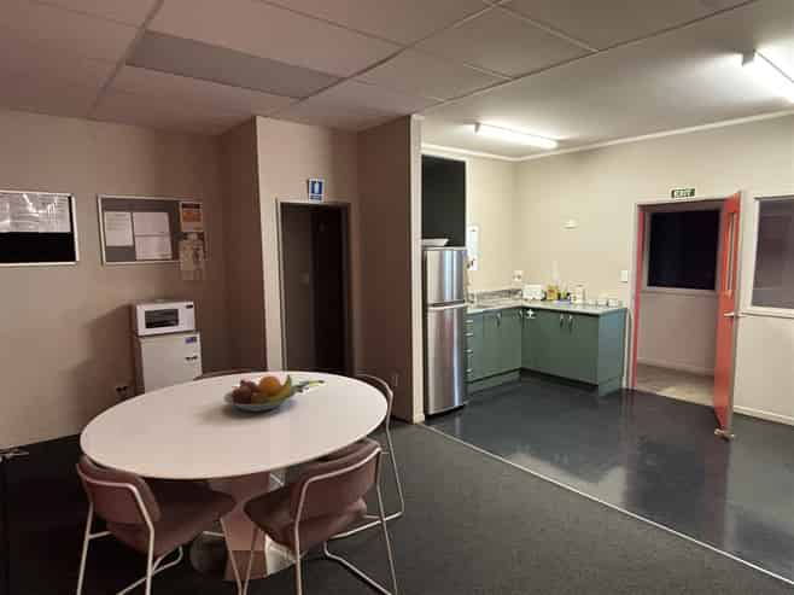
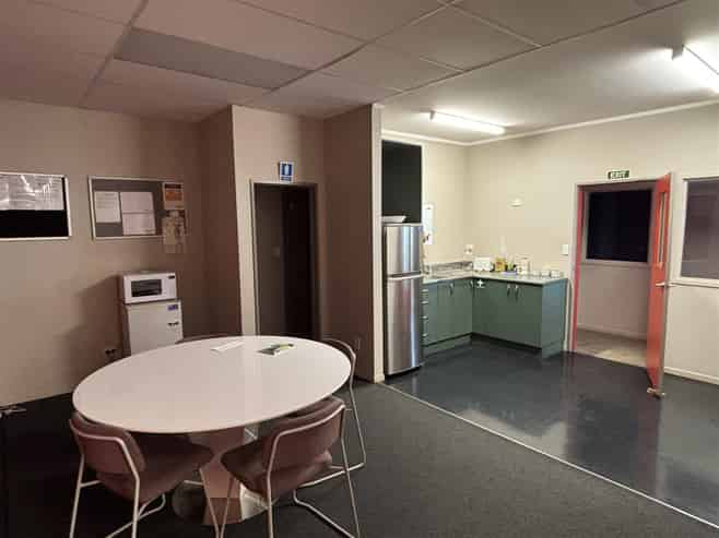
- fruit bowl (259, 391)
